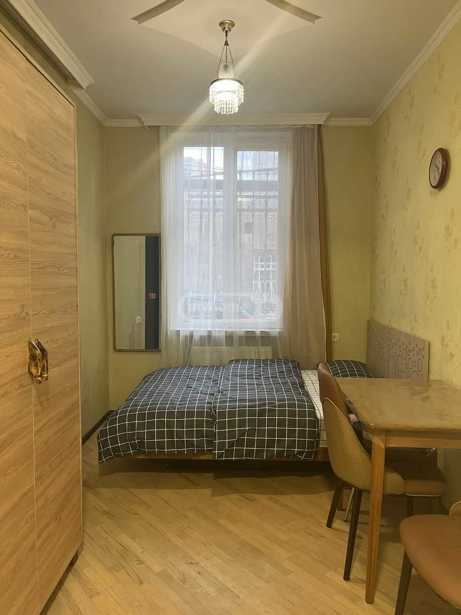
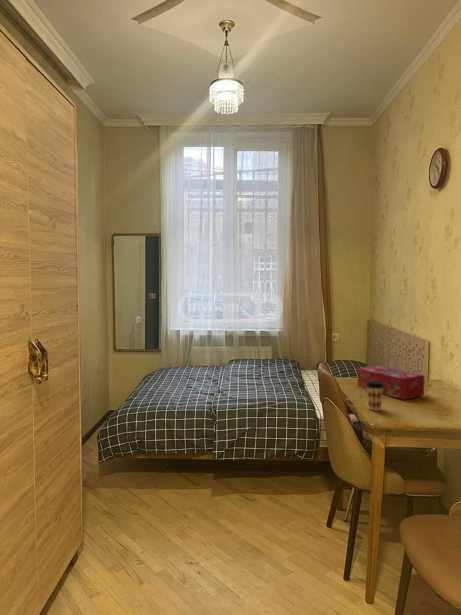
+ tissue box (389, 381)
+ coffee cup (374, 395)
